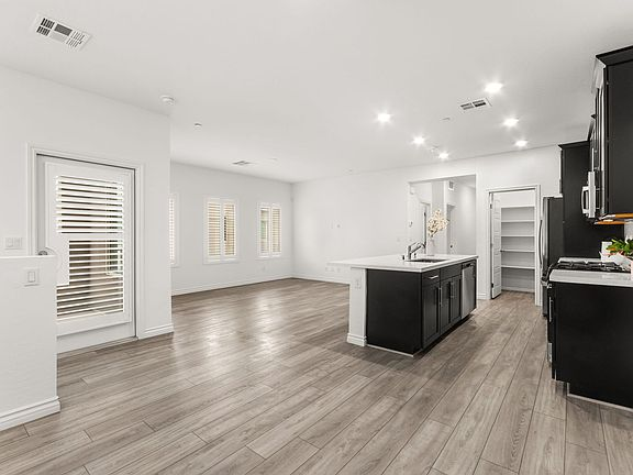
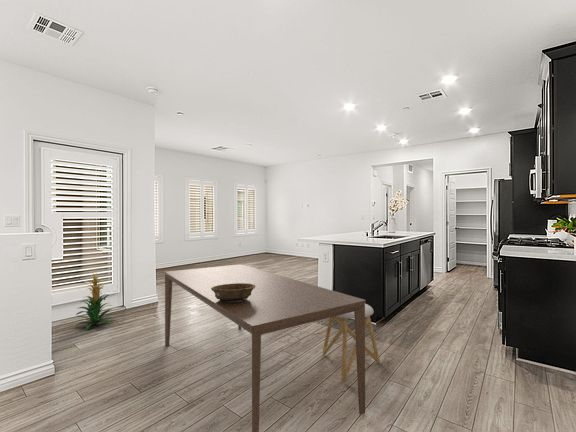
+ stool (352, 335)
+ dining table (244, 327)
+ decorative bowl (233, 291)
+ indoor plant (95, 297)
